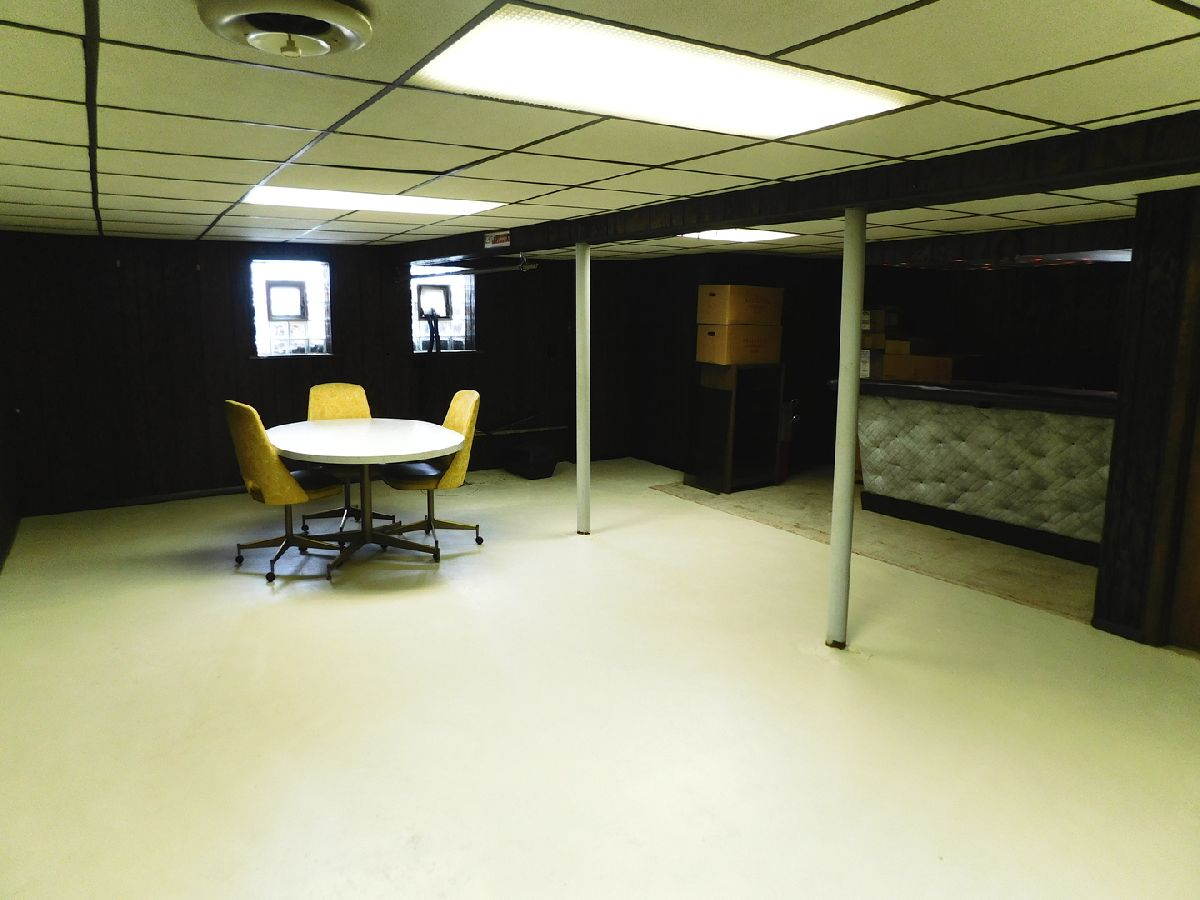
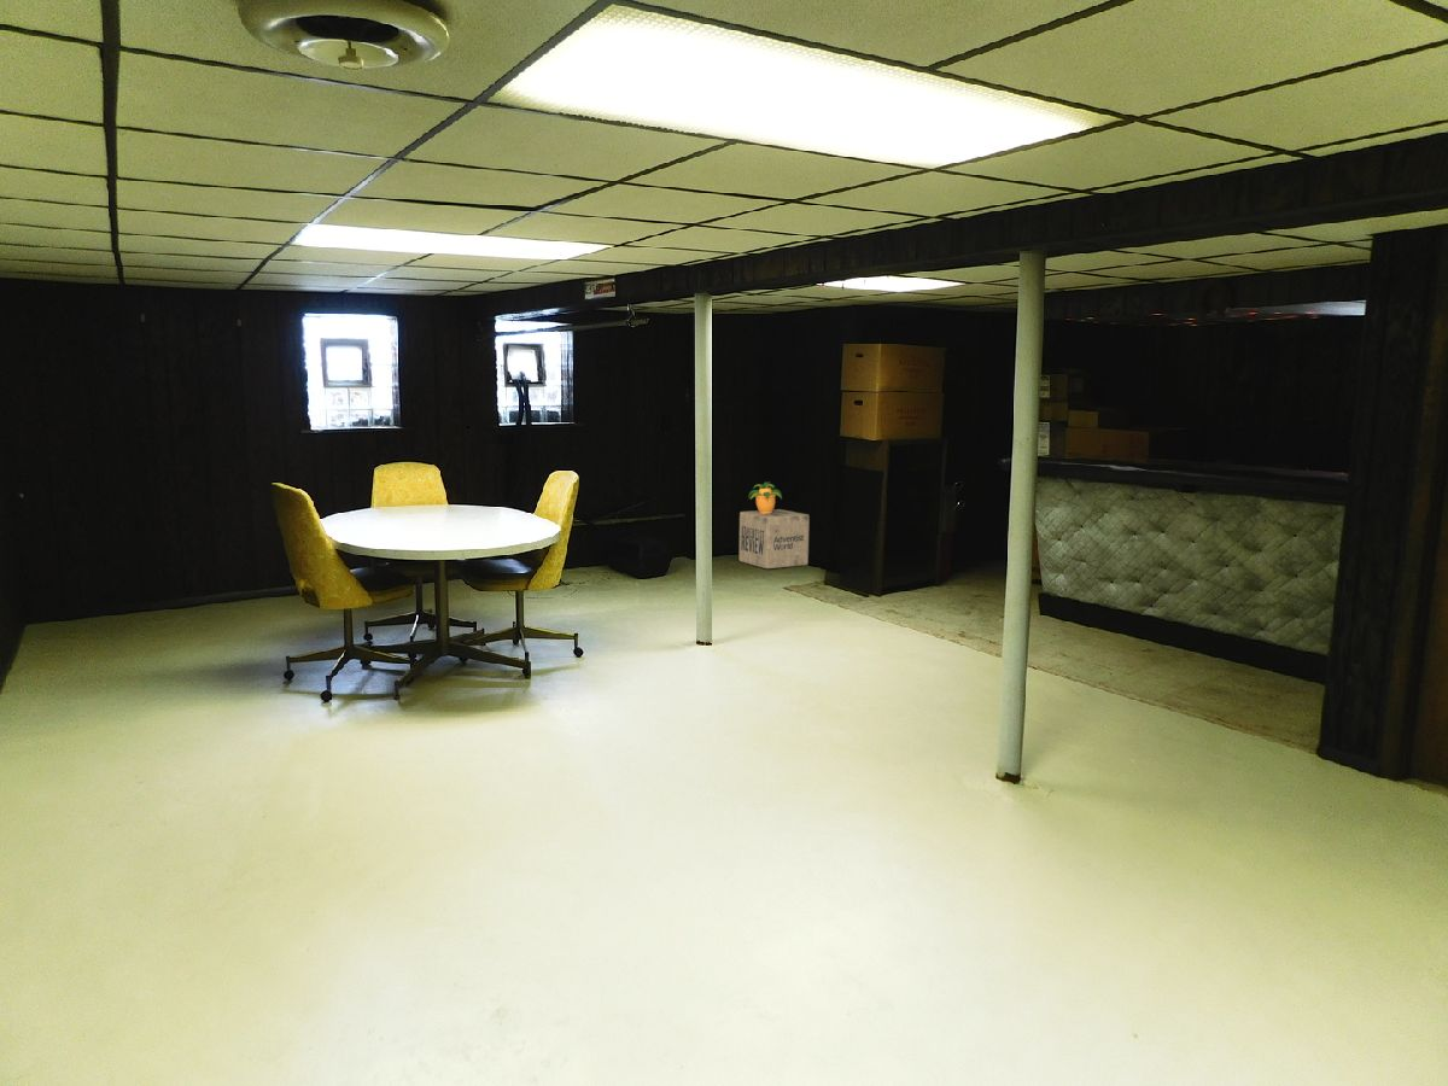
+ cardboard box (773, 538)
+ potted plant (766, 496)
